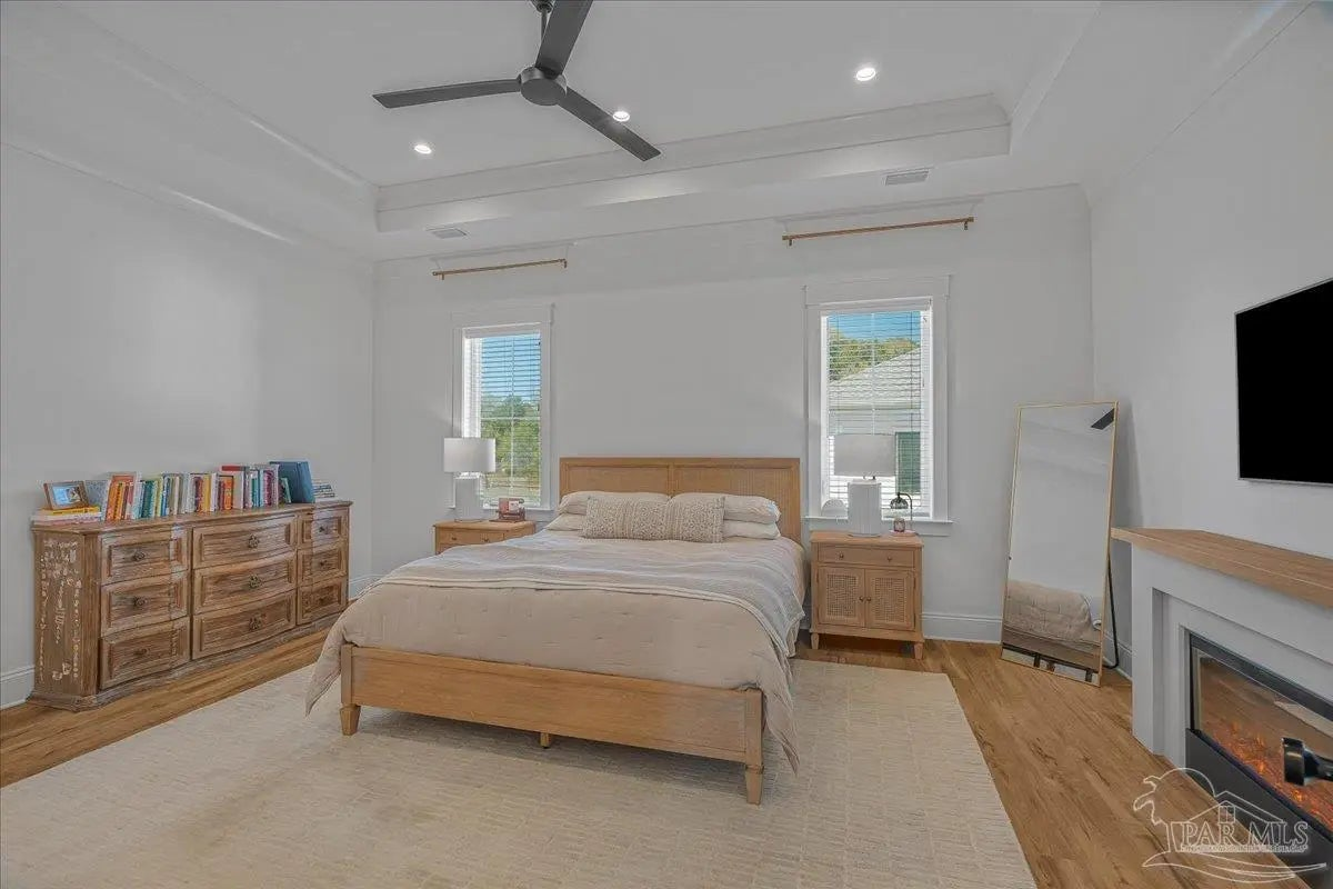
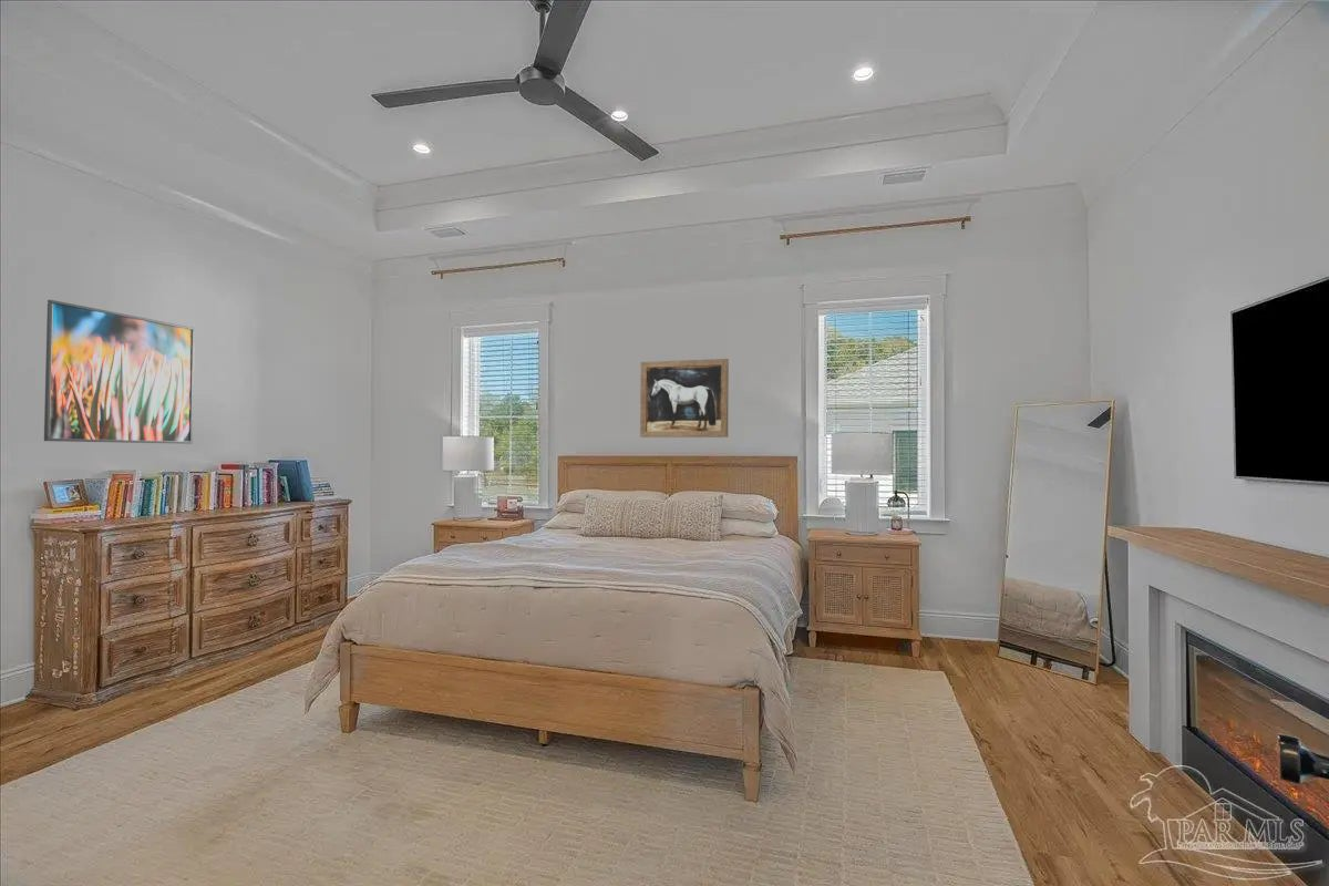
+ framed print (126, 378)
+ wall art (683, 399)
